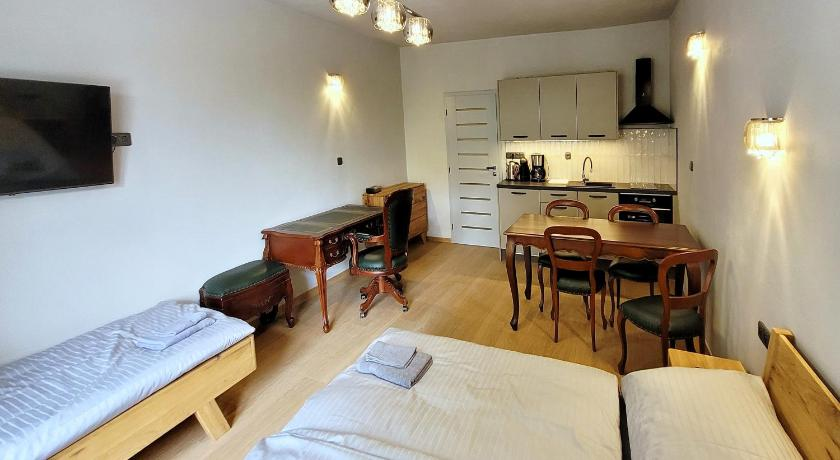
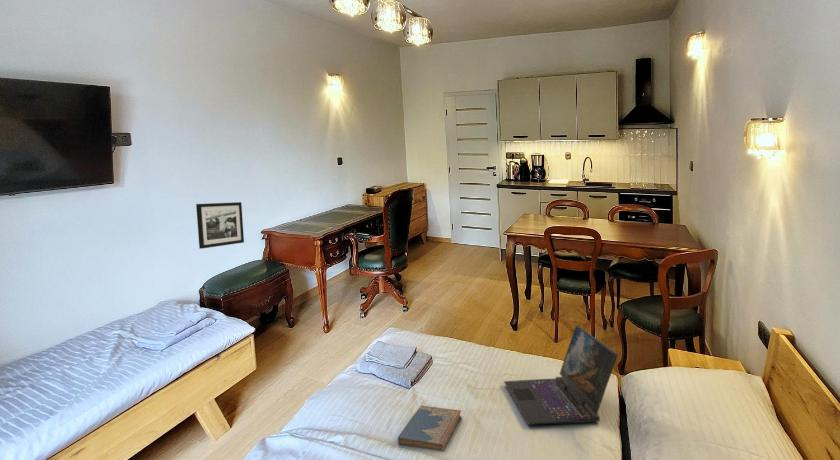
+ picture frame (221, 224)
+ hardcover book (431, 426)
+ laptop (560, 371)
